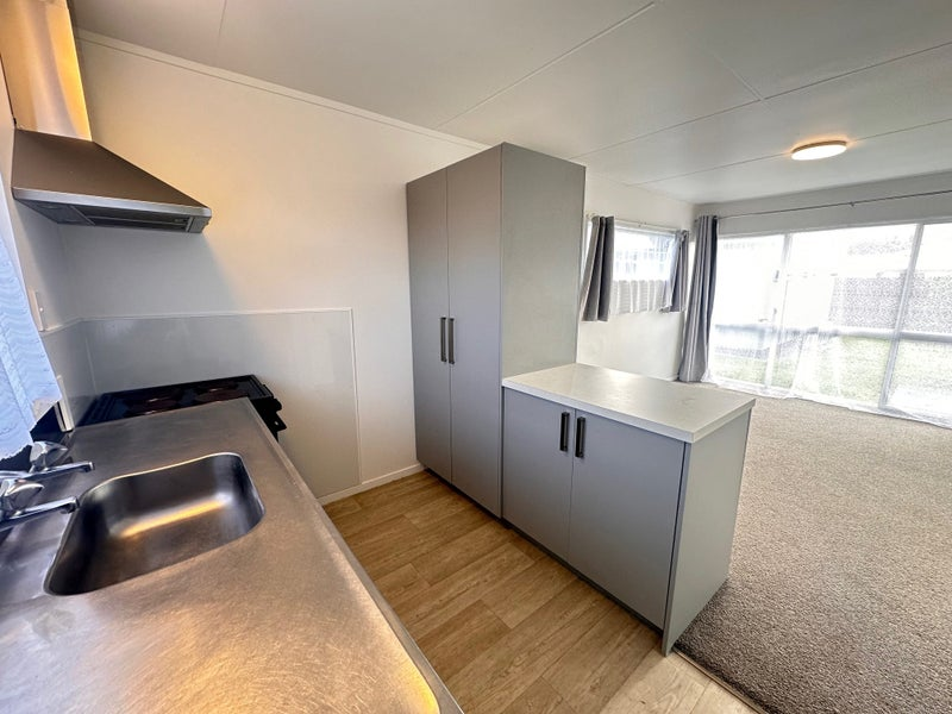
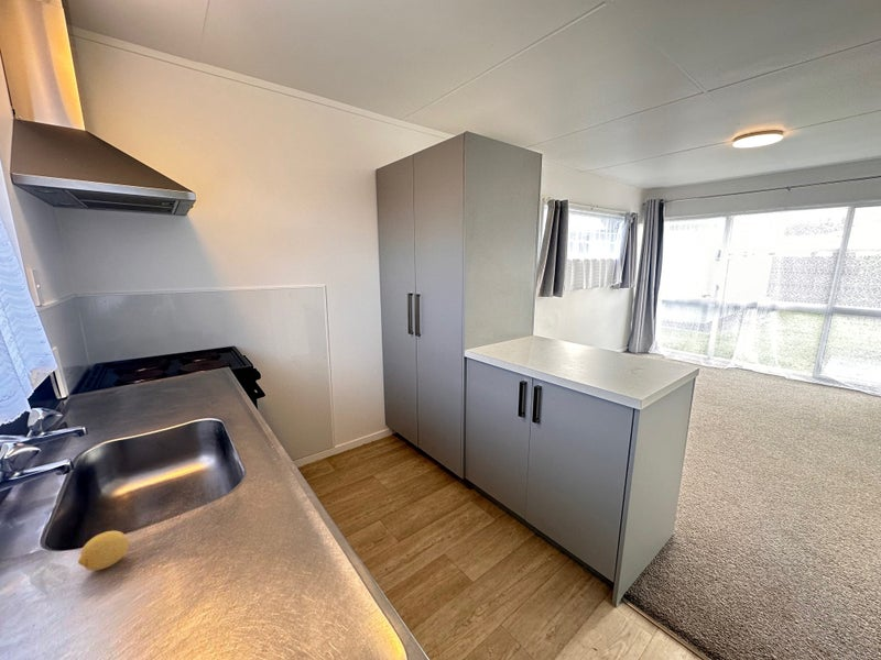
+ lemon (105, 550)
